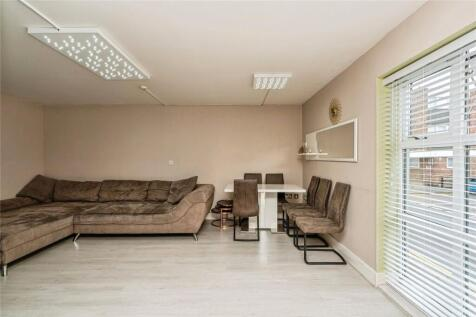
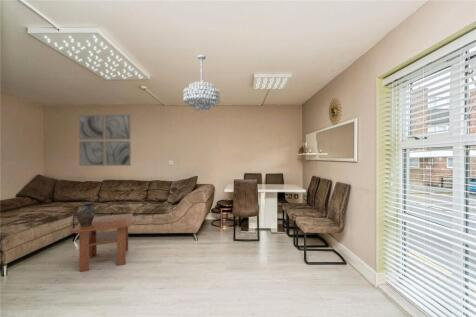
+ coffee table (106, 240)
+ wall art (104, 139)
+ ceramic pot (86, 213)
+ chandelier (201, 83)
